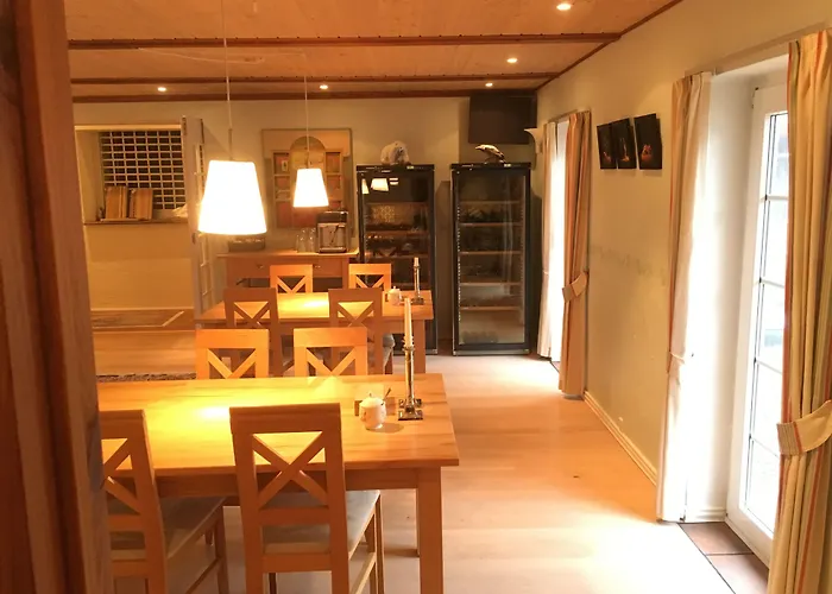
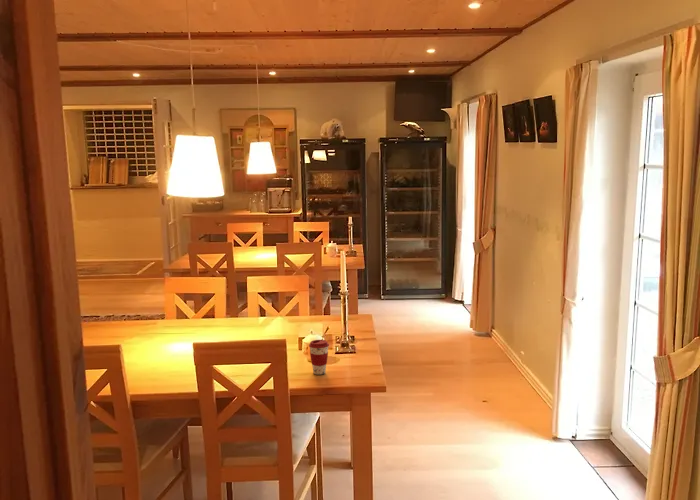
+ coffee cup (319, 357)
